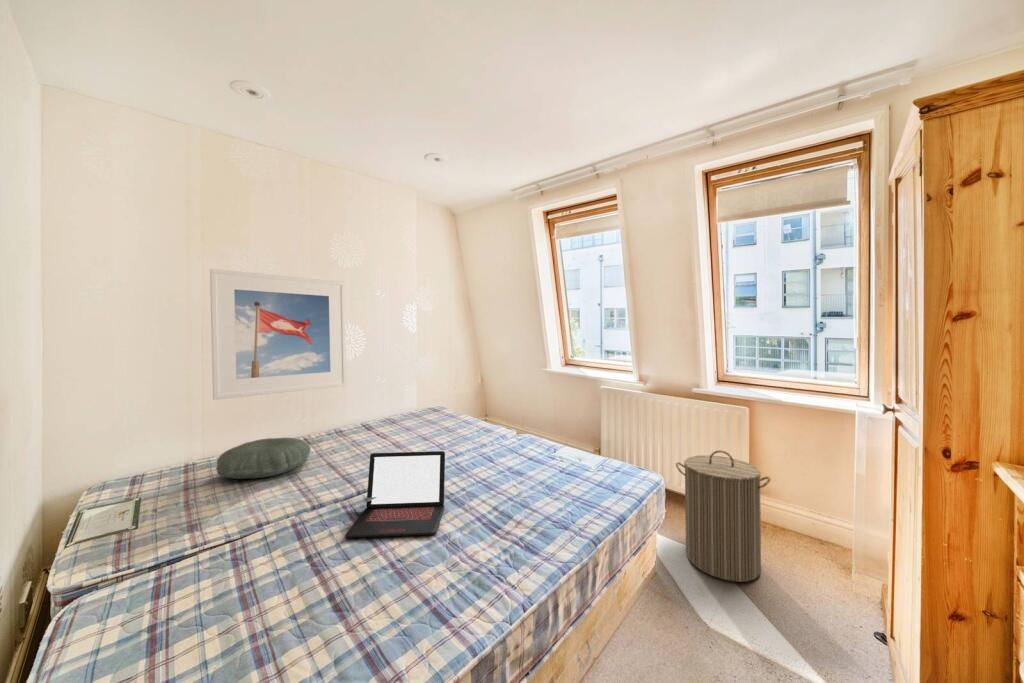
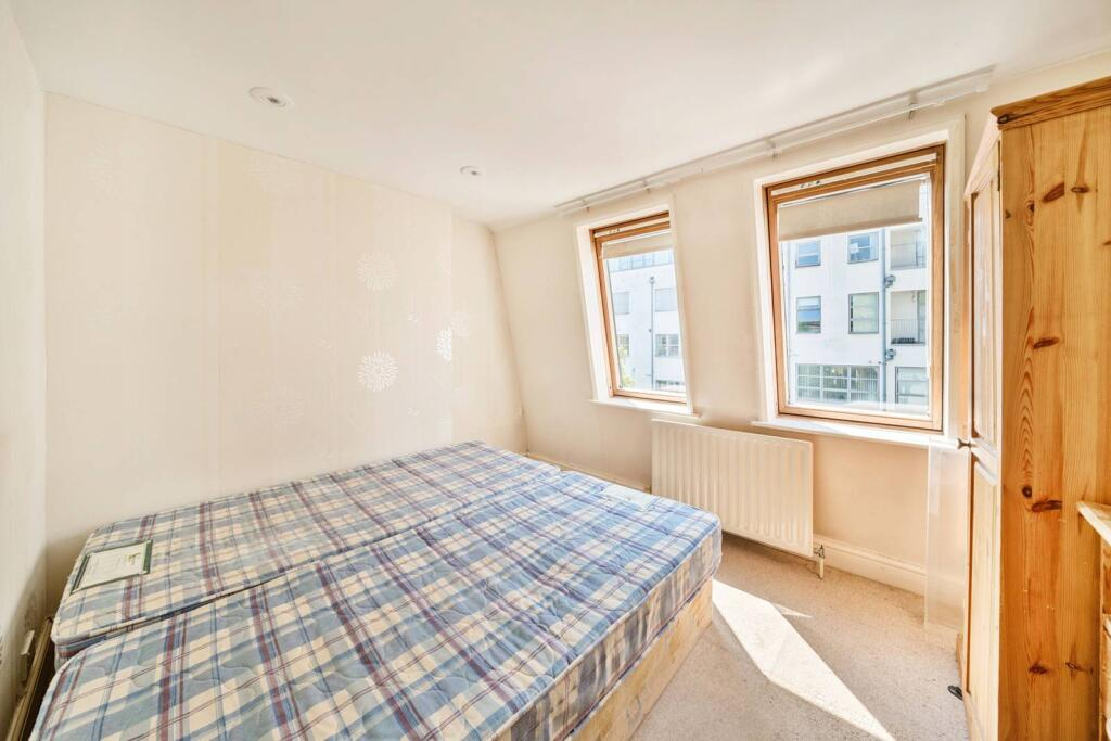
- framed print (286, 334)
- laundry hamper (720, 505)
- laptop (399, 490)
- pillow (266, 456)
